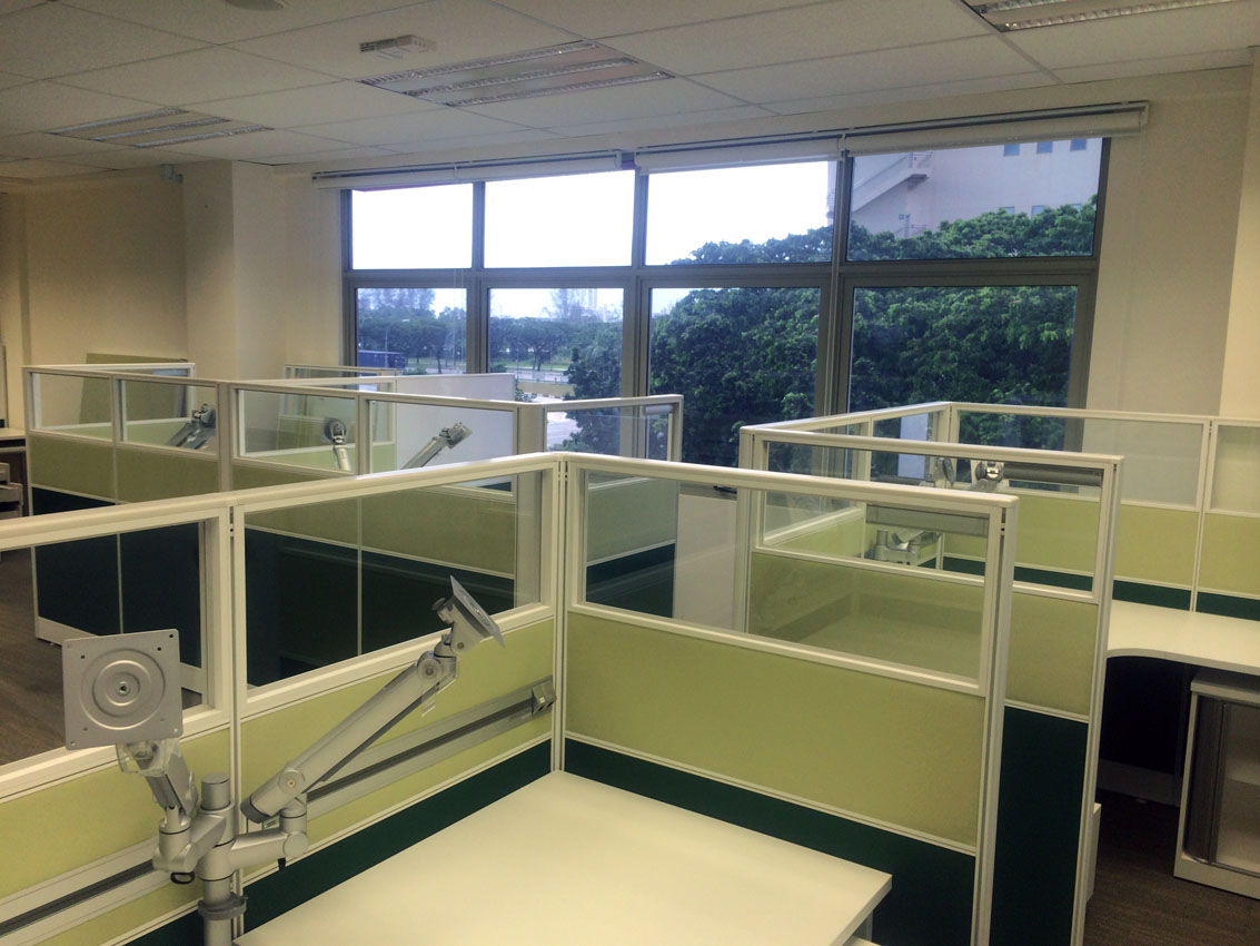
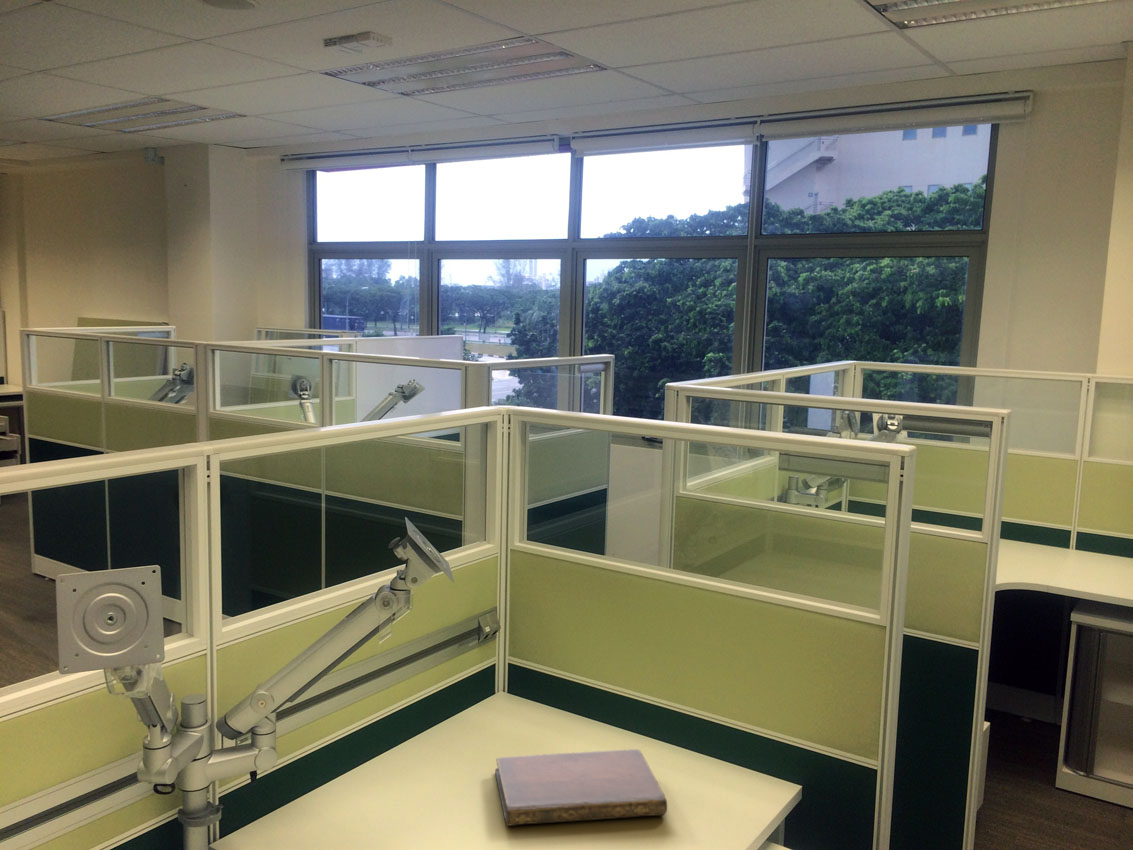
+ notebook (577, 785)
